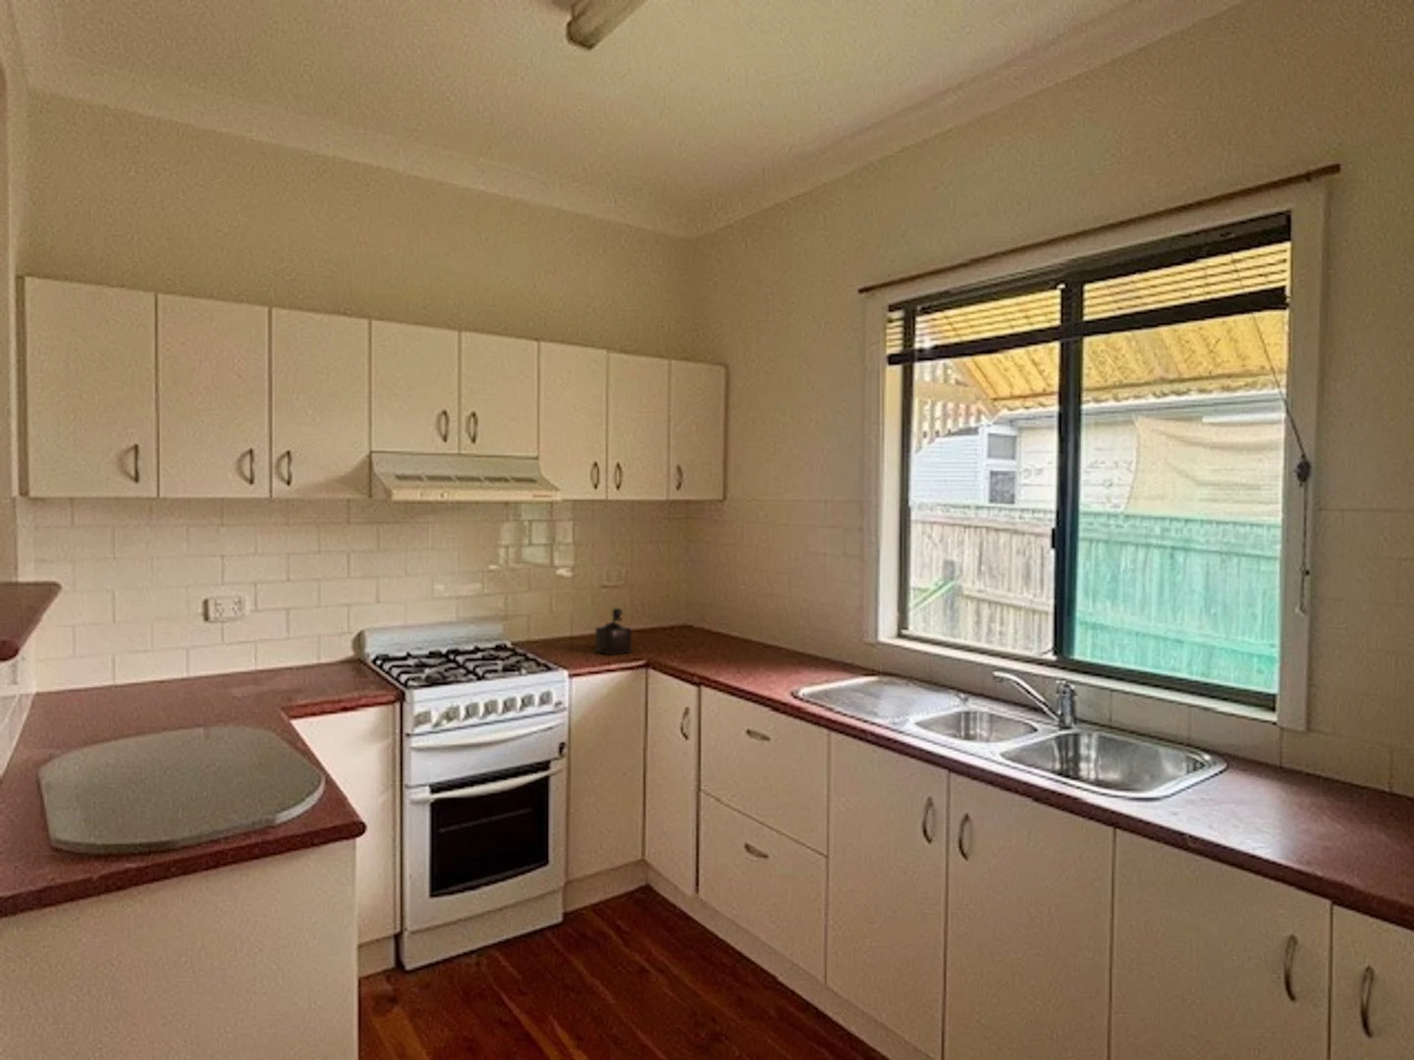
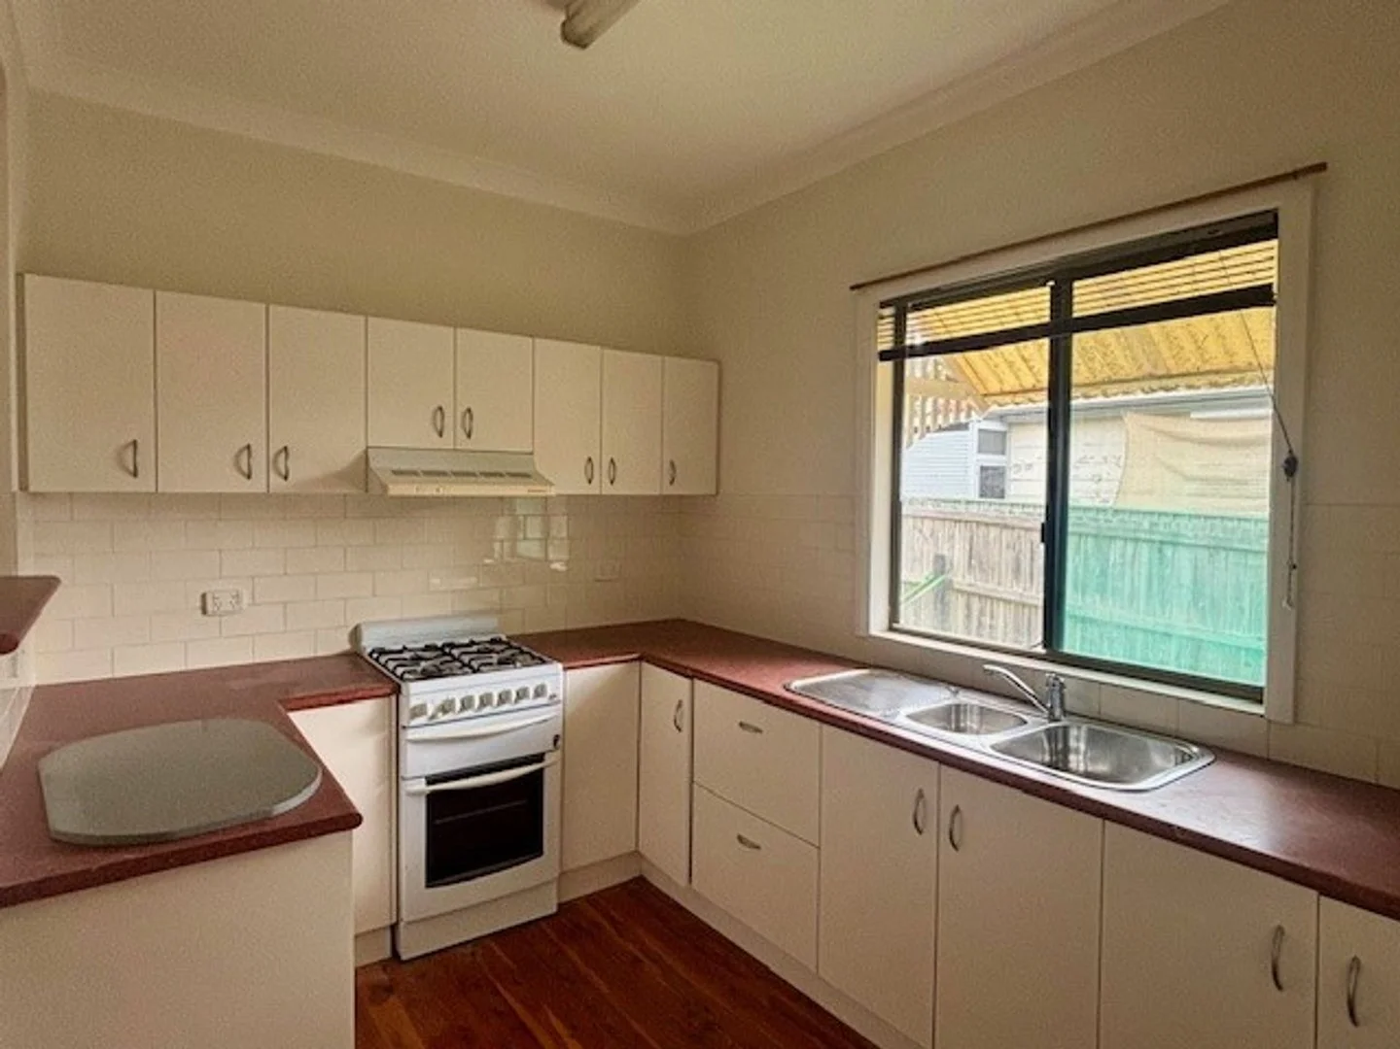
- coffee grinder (616, 629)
